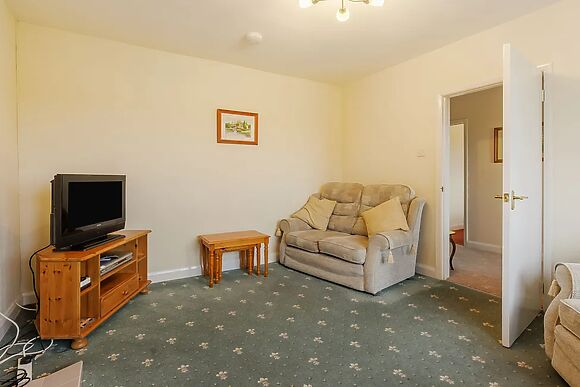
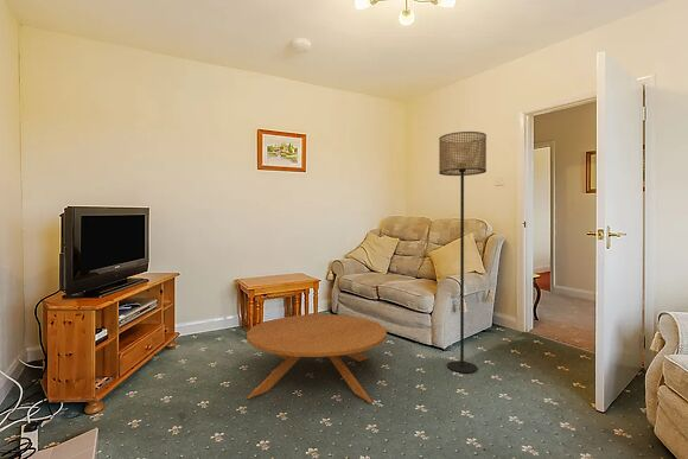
+ coffee table (317, 352)
+ floor lamp (461, 251)
